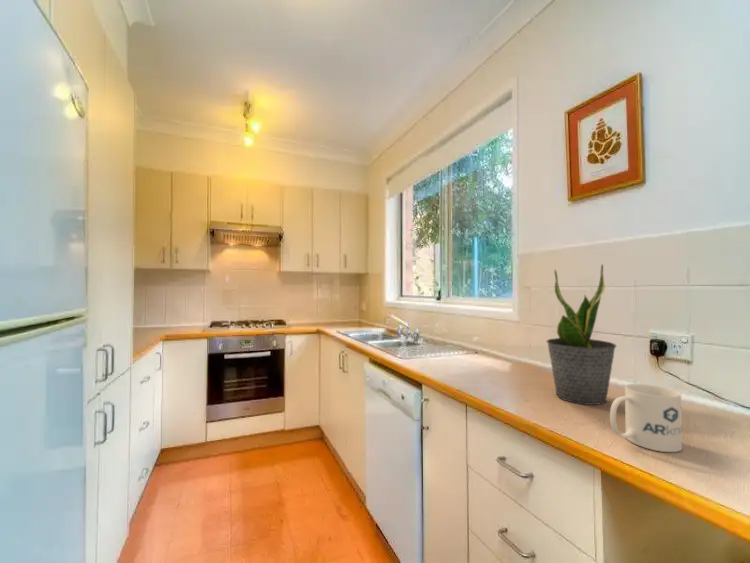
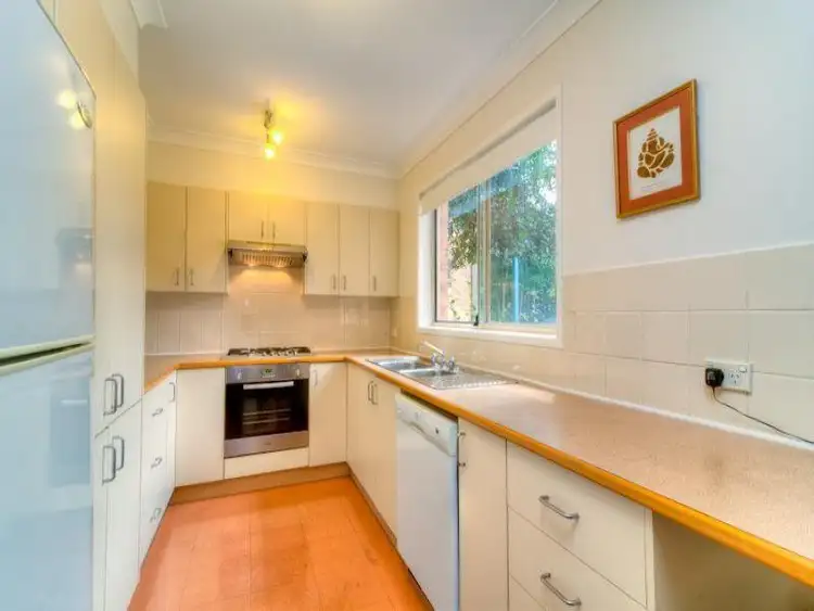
- potted plant (579, 330)
- mug (644, 415)
